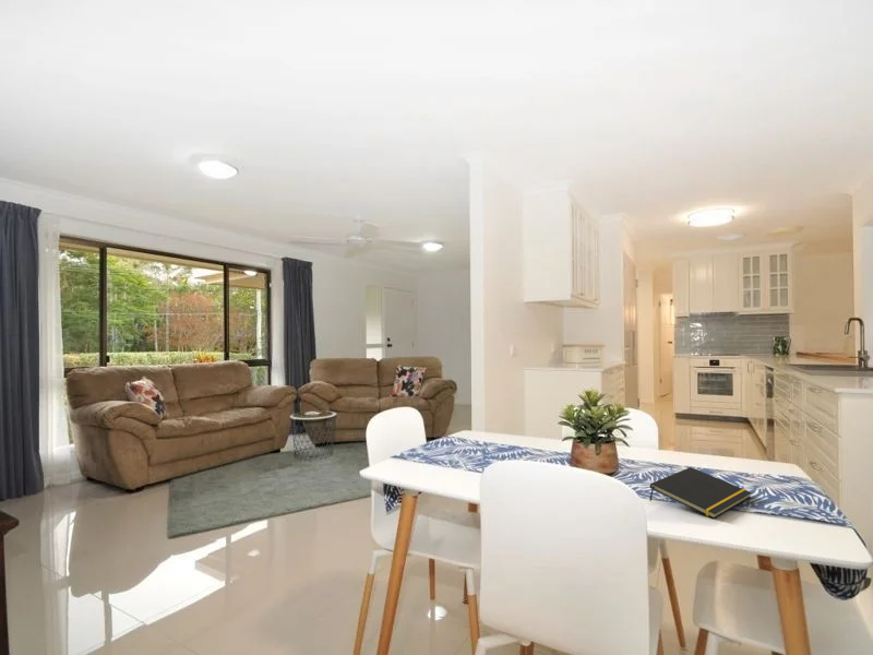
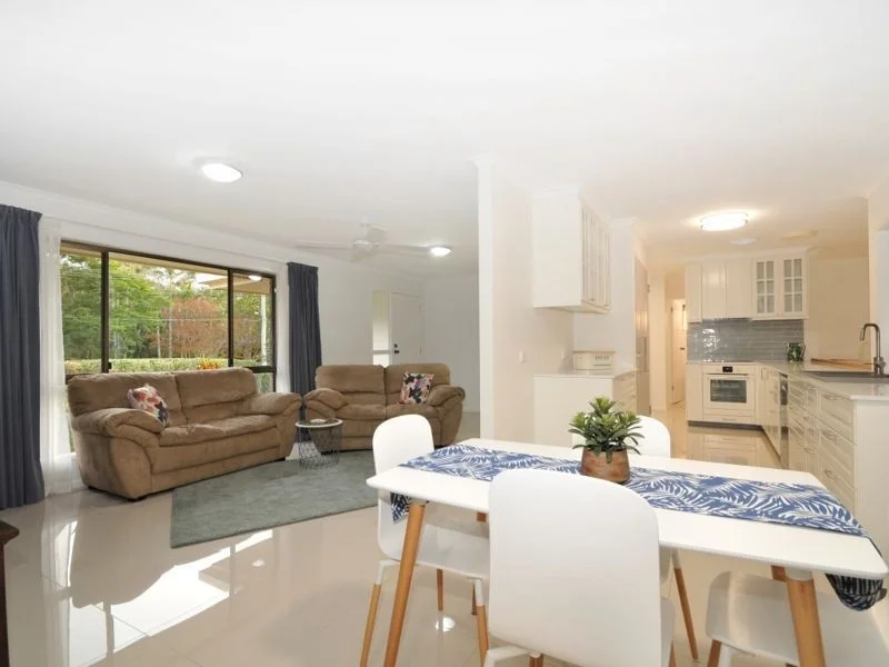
- notepad (701, 490)
